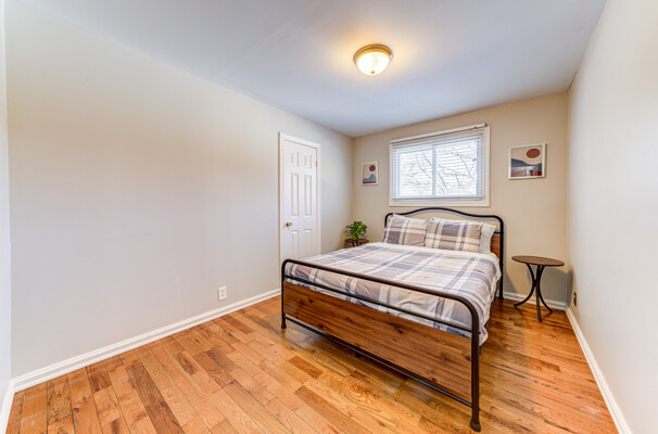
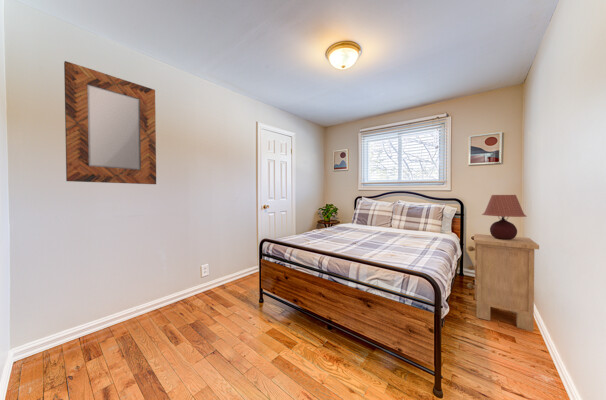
+ home mirror (115, 130)
+ nightstand (498, 276)
+ table lamp (503, 216)
